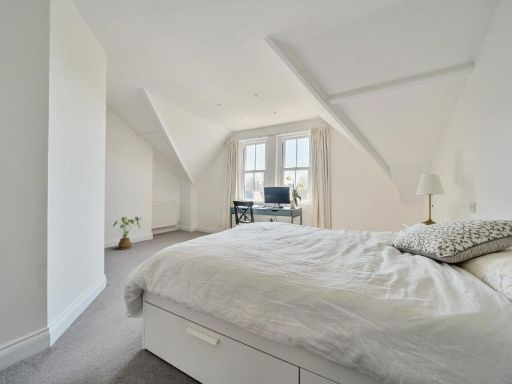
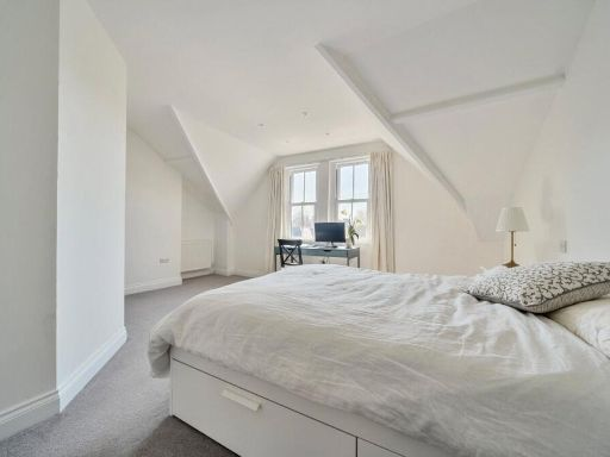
- house plant (127, 232)
